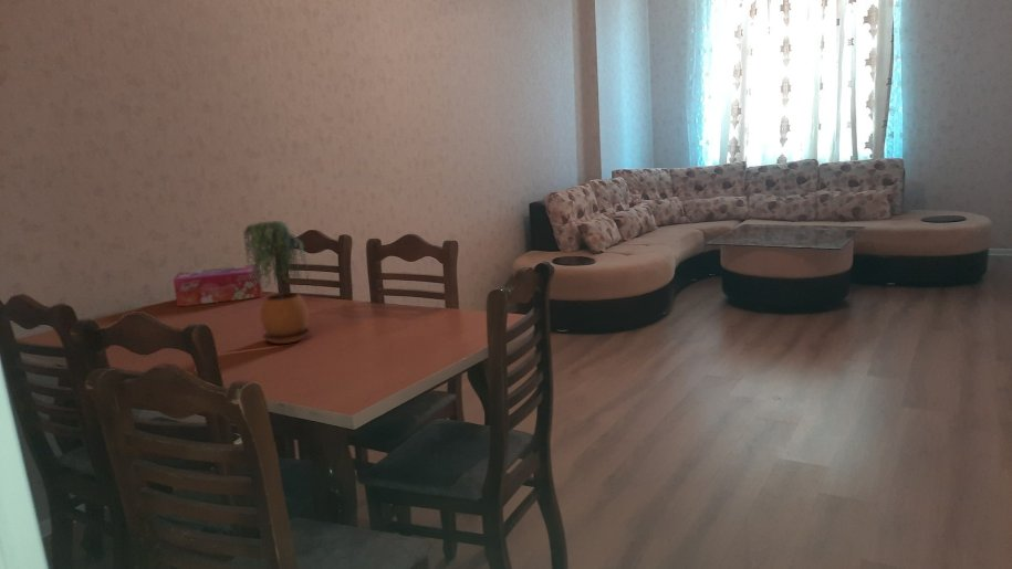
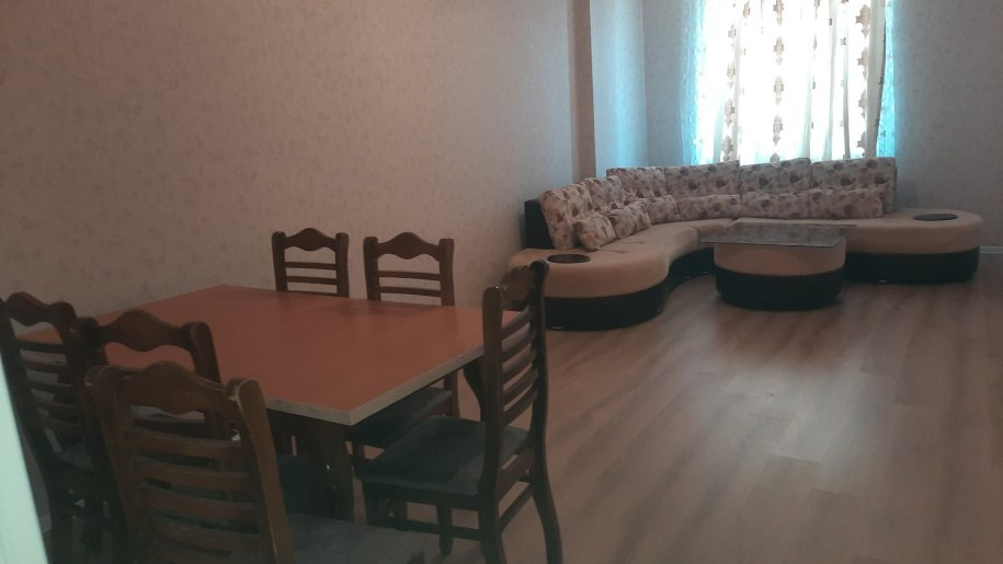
- tissue box (219, 284)
- potted plant (280, 282)
